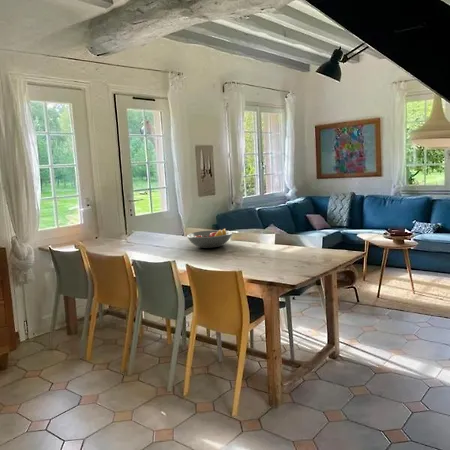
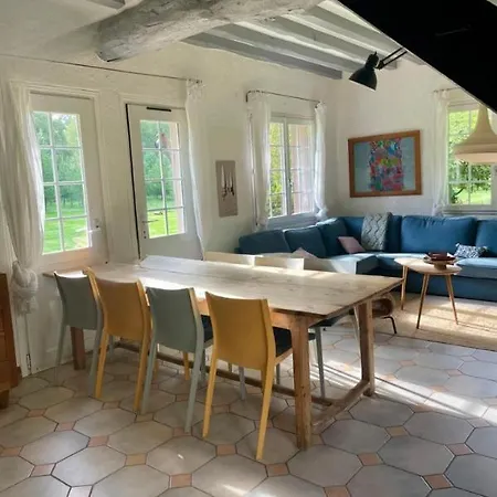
- fruit bowl (209, 238)
